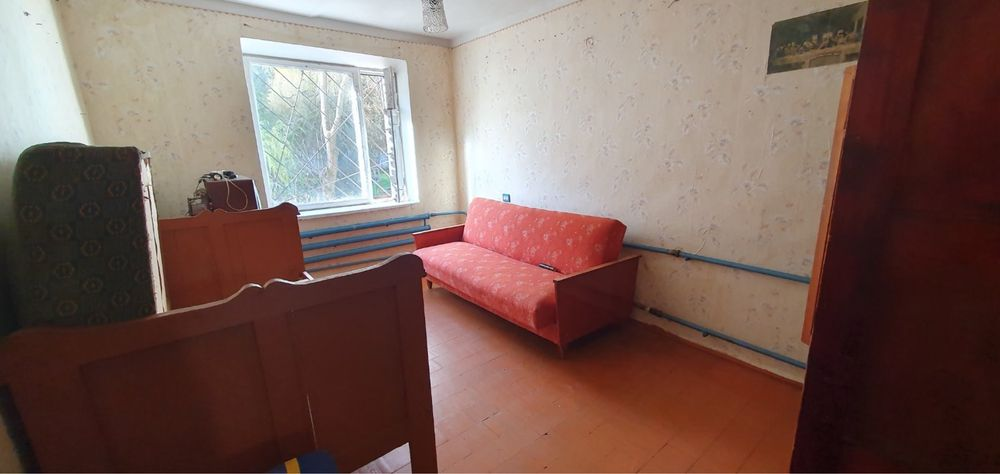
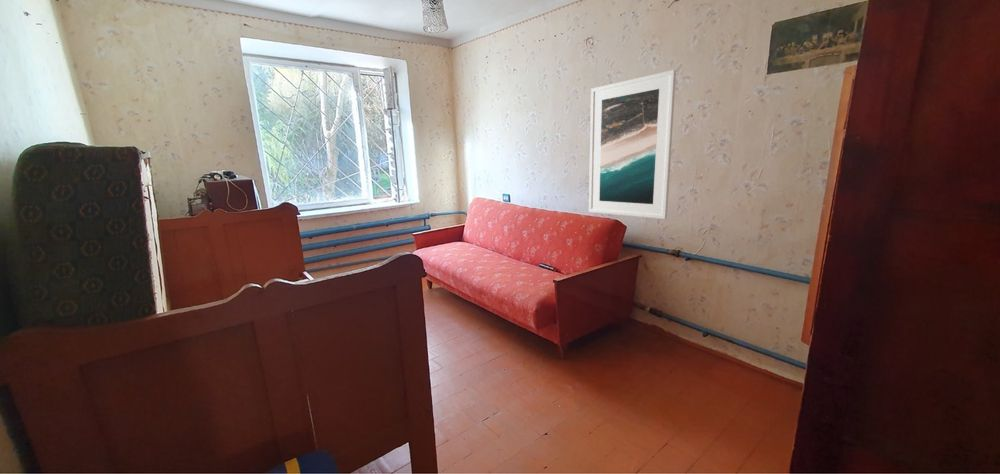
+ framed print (626, 150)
